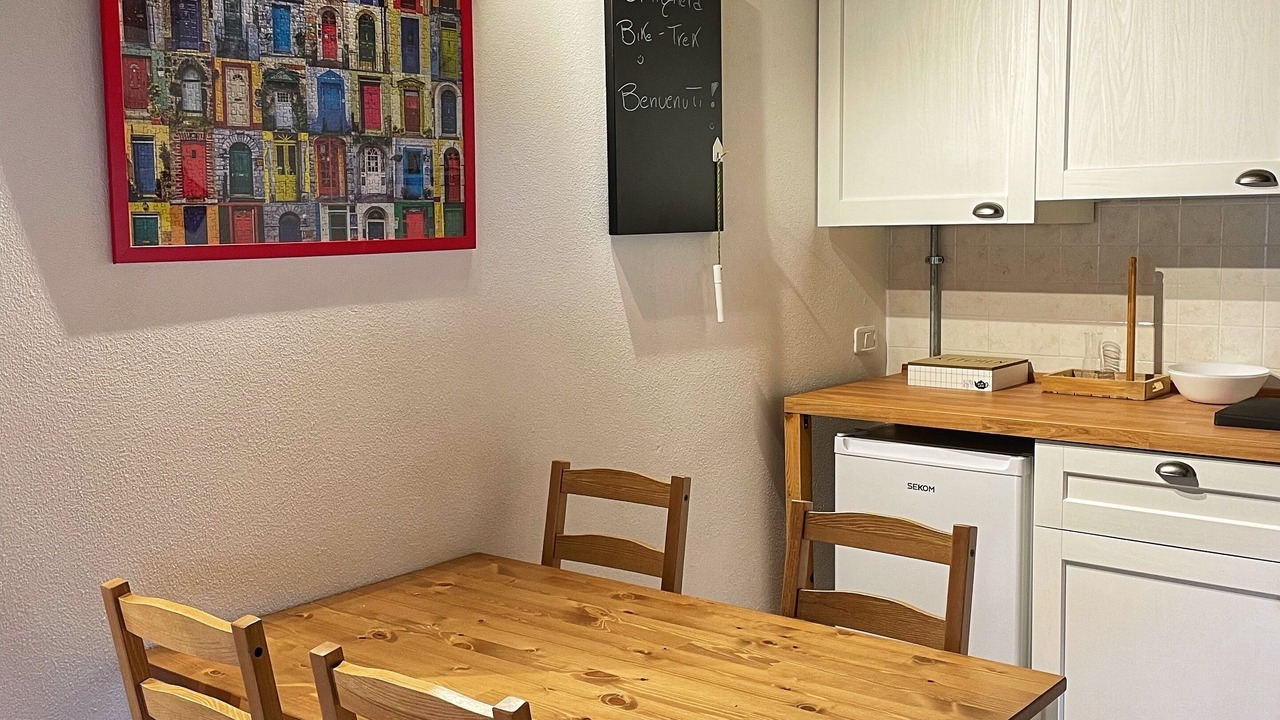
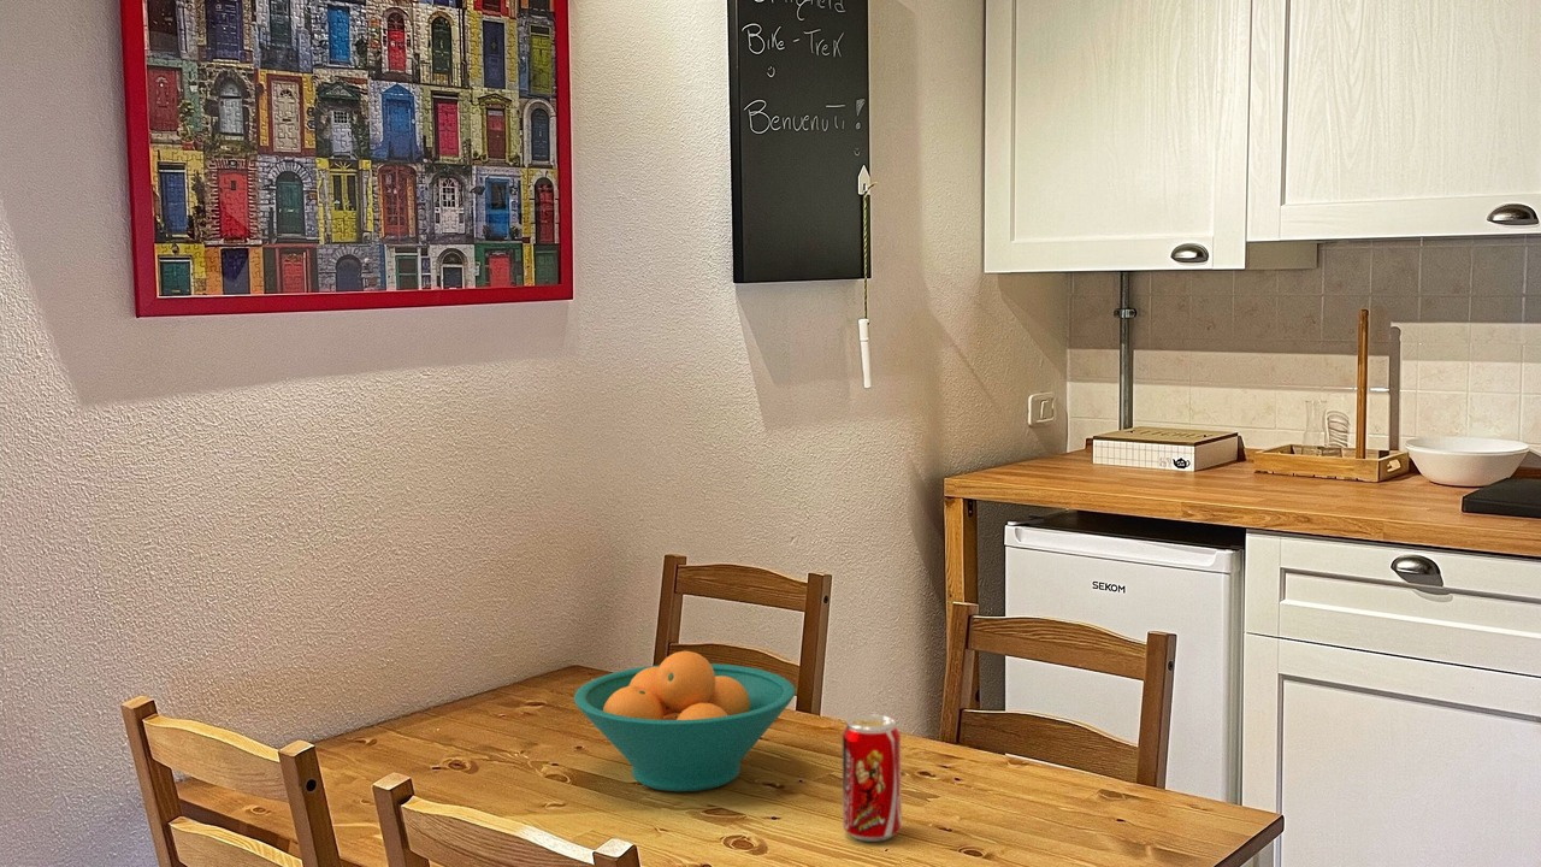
+ beverage can (872, 777)
+ fruit bowl (685, 713)
